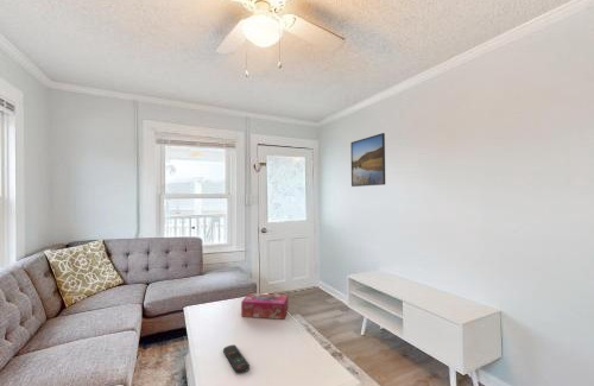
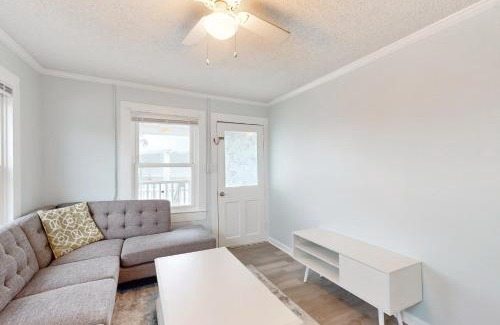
- tissue box (265, 305)
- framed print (366, 162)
- remote control (235, 357)
